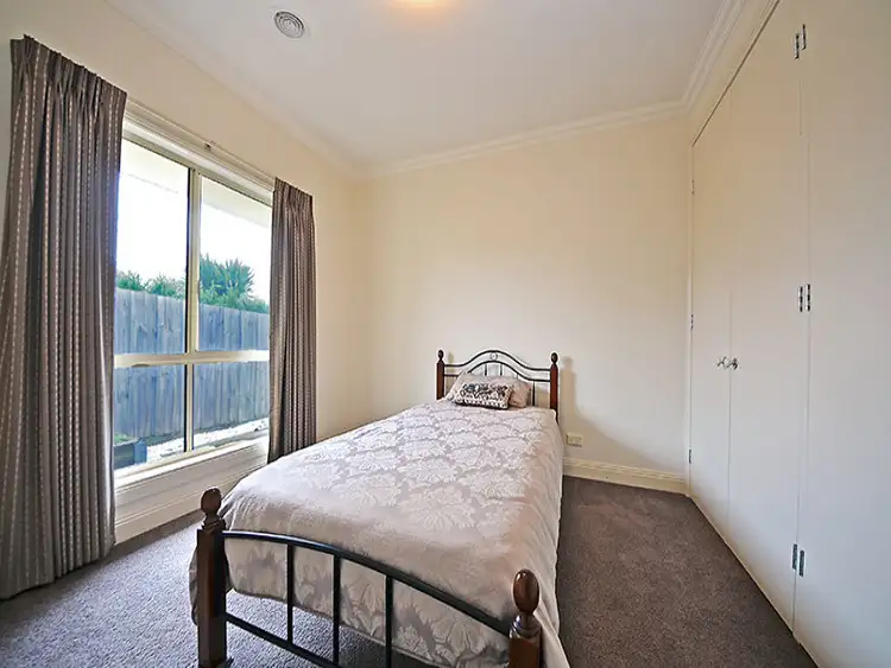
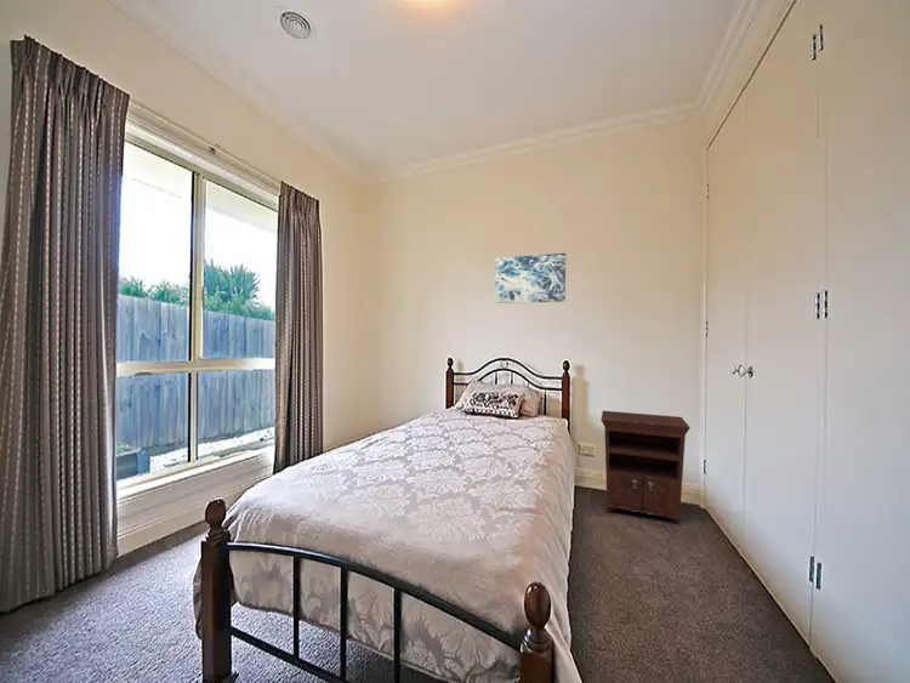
+ wall art (529, 279)
+ nightstand (641, 463)
